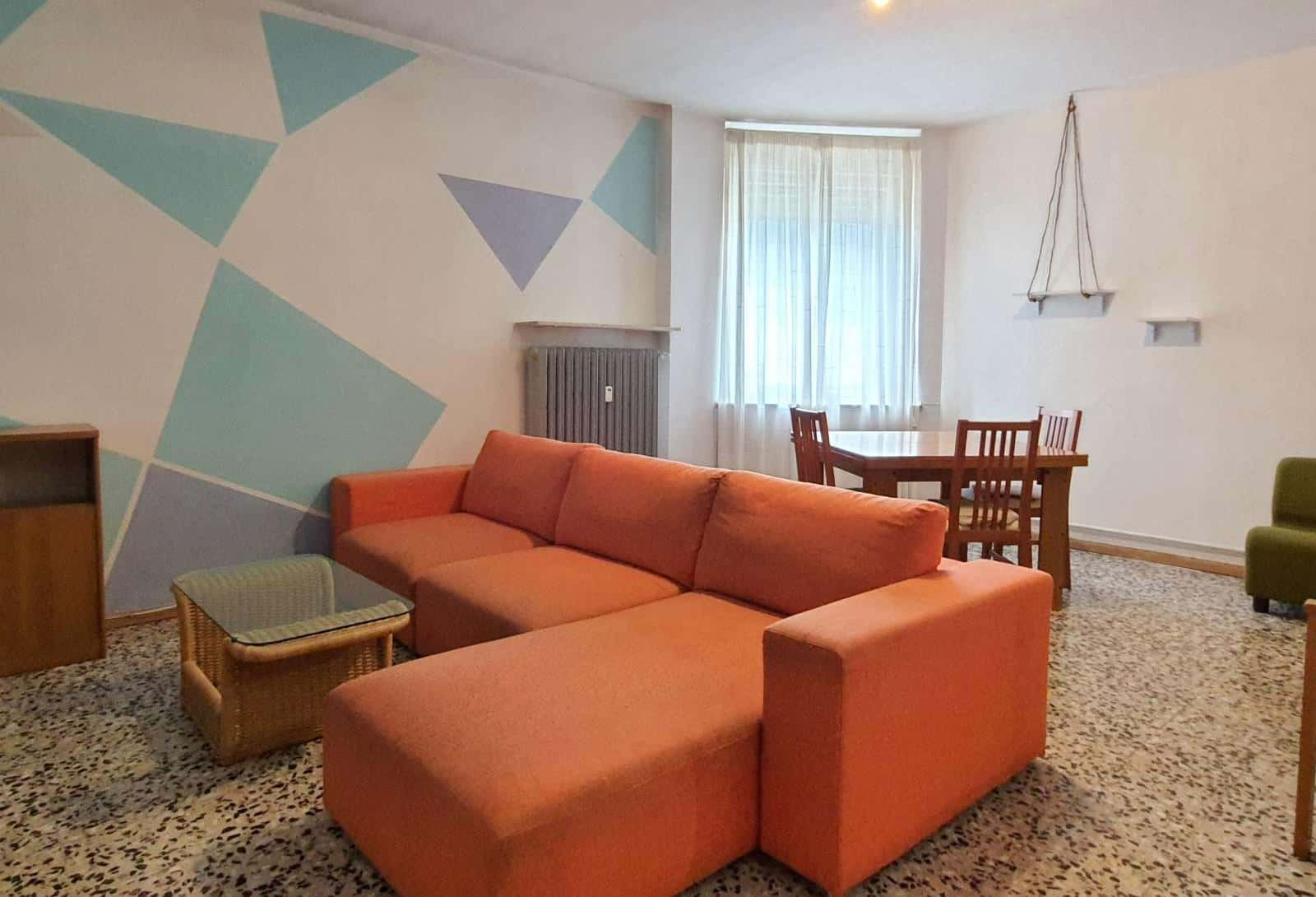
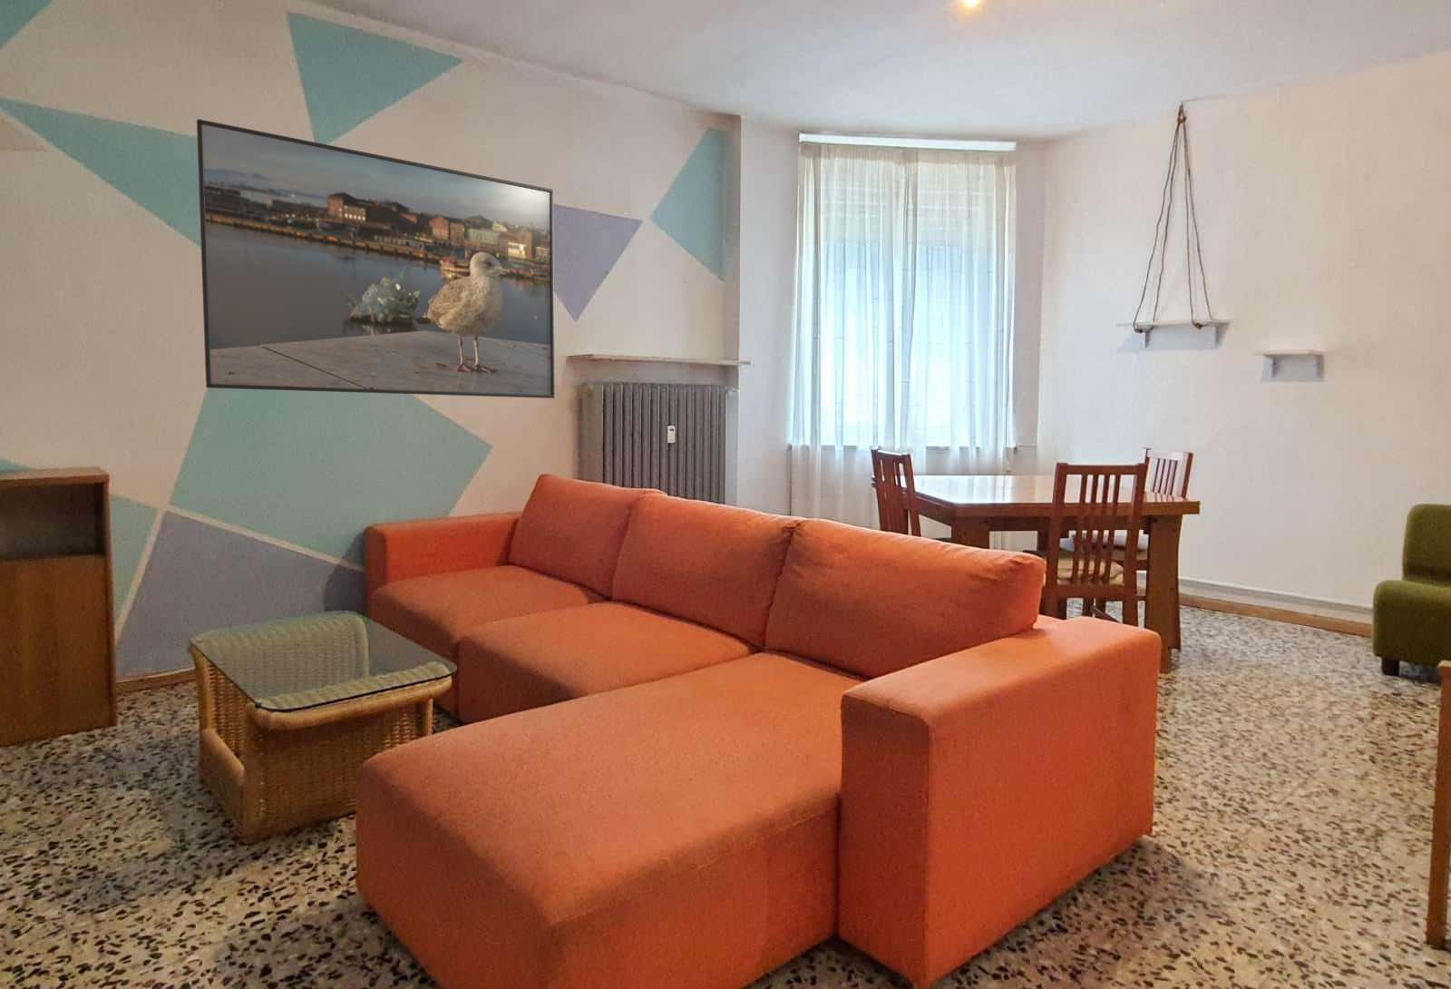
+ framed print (399, 277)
